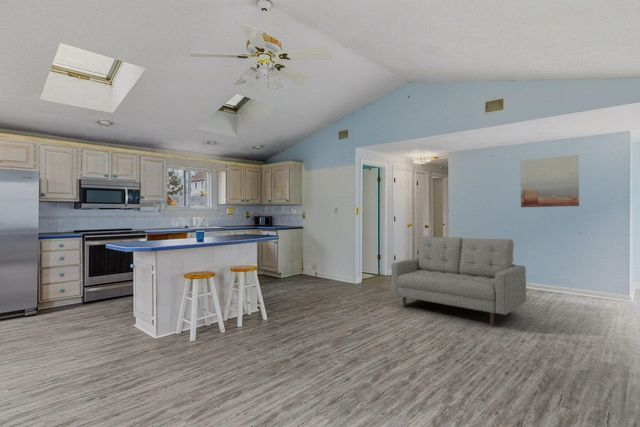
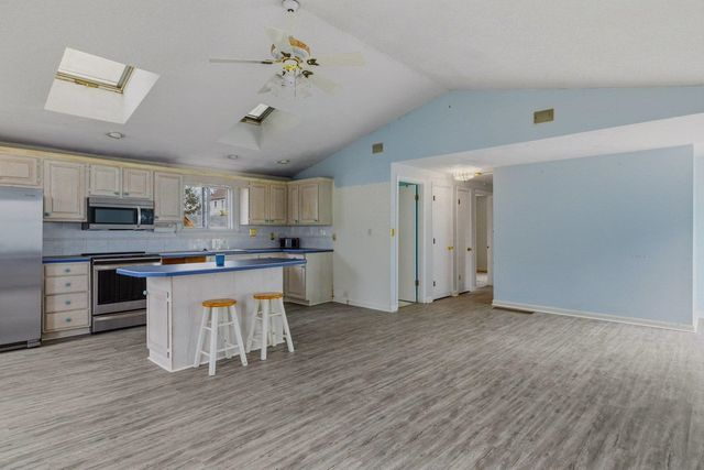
- sofa (455, 274)
- wall art (548, 182)
